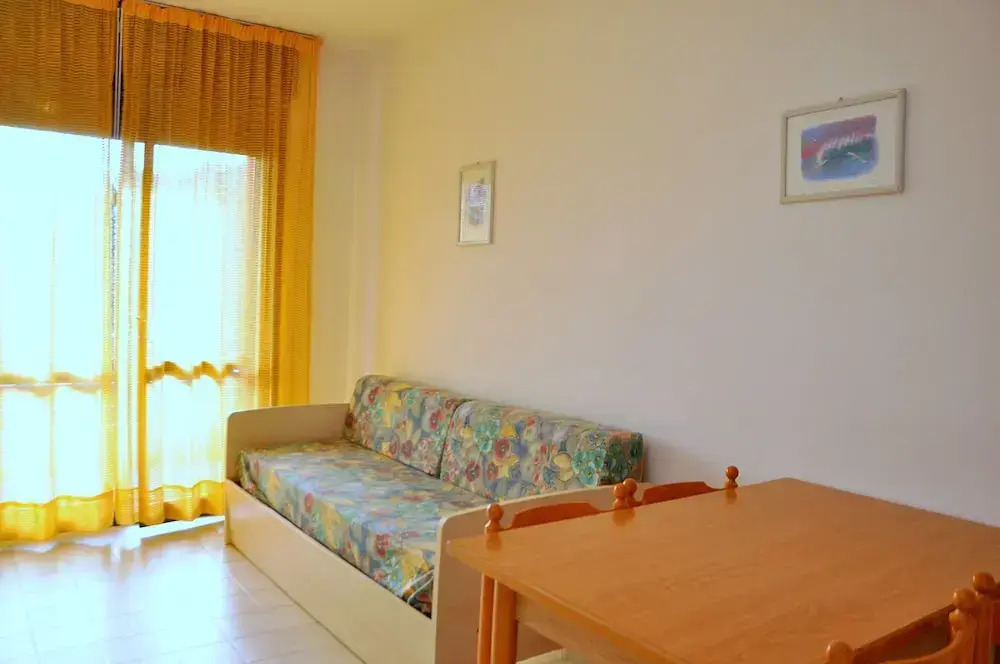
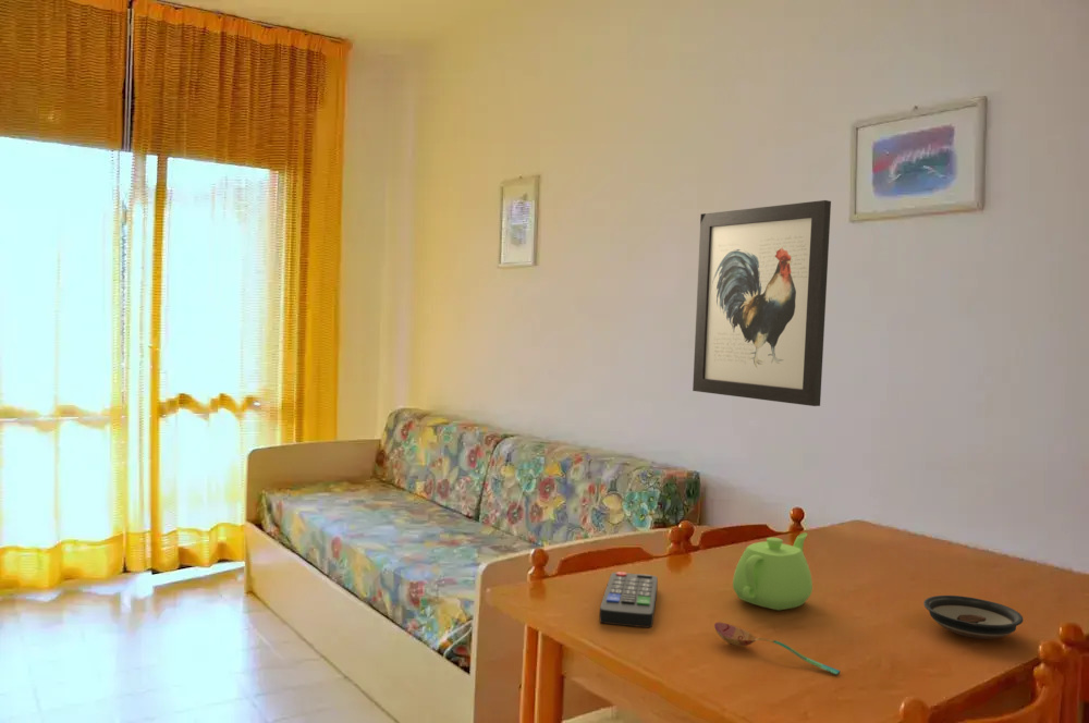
+ saucer (971, 620)
+ remote control (629, 597)
+ soupspoon (774, 642)
+ teapot (775, 568)
+ wall art (756, 303)
